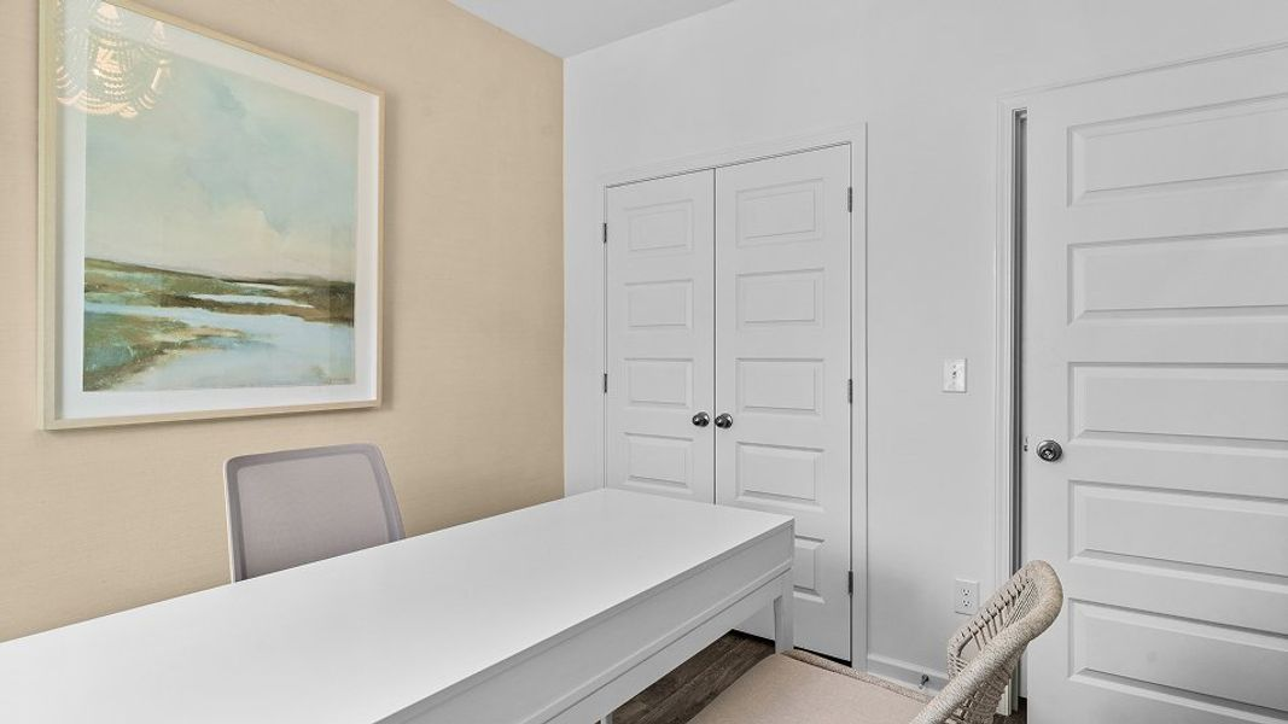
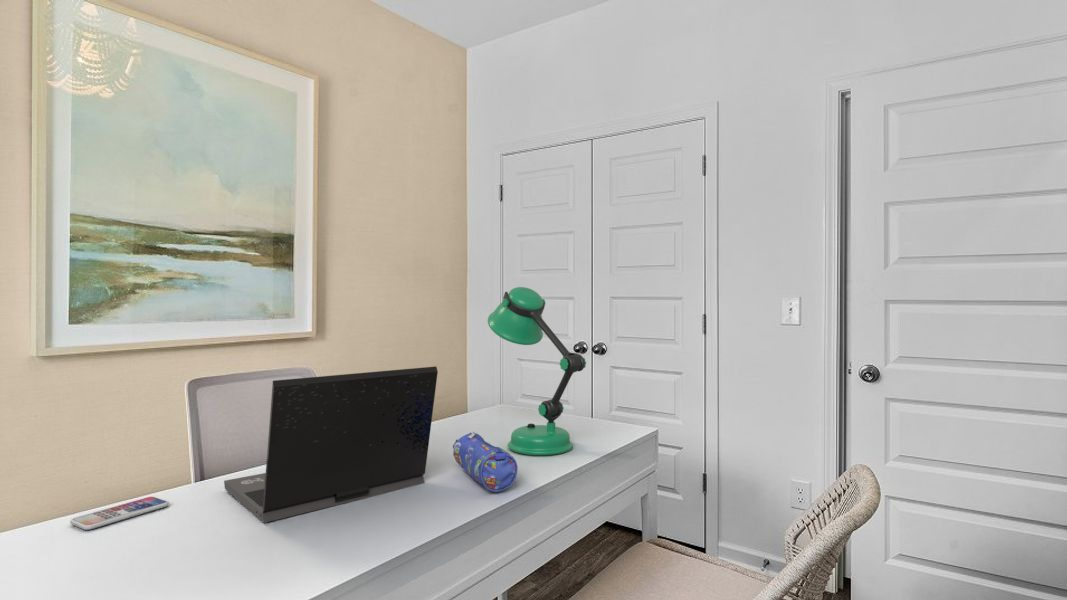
+ smartphone (121, 512)
+ laptop (330, 427)
+ desk lamp (532, 344)
+ pencil case (483, 459)
